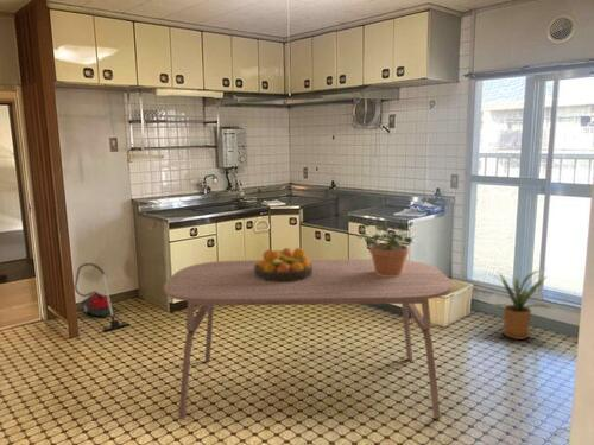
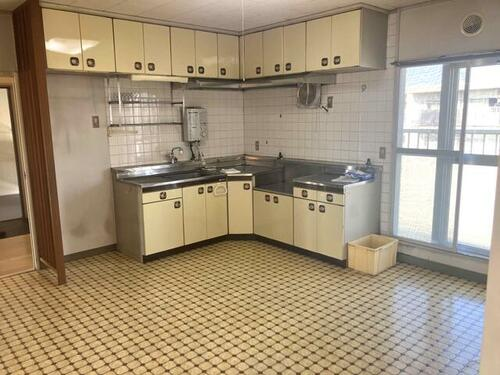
- potted plant (384, 247)
- house plant (518, 300)
- vacuum cleaner (96, 292)
- fruit bowl (283, 260)
- dining table (307, 304)
